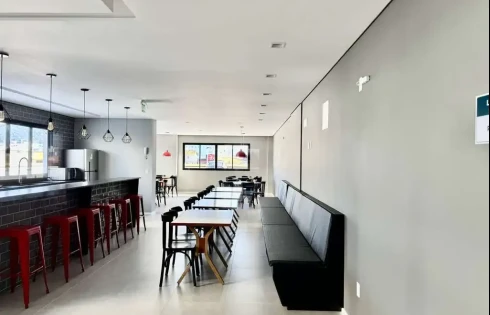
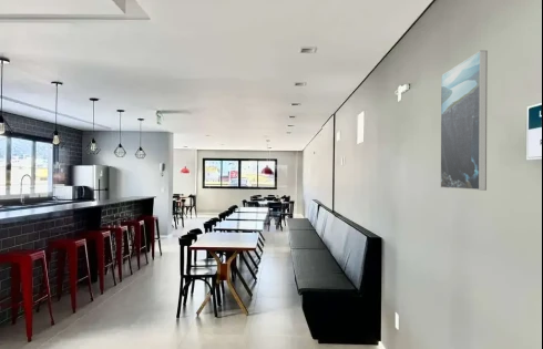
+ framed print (461, 126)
